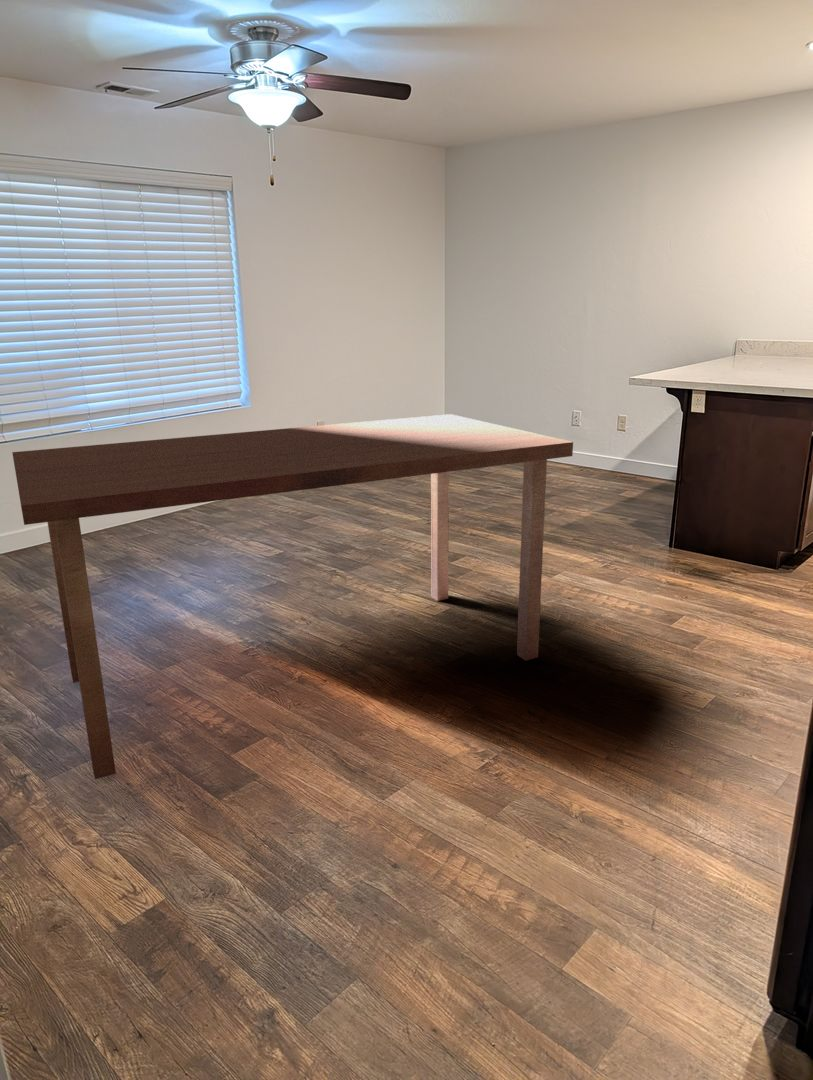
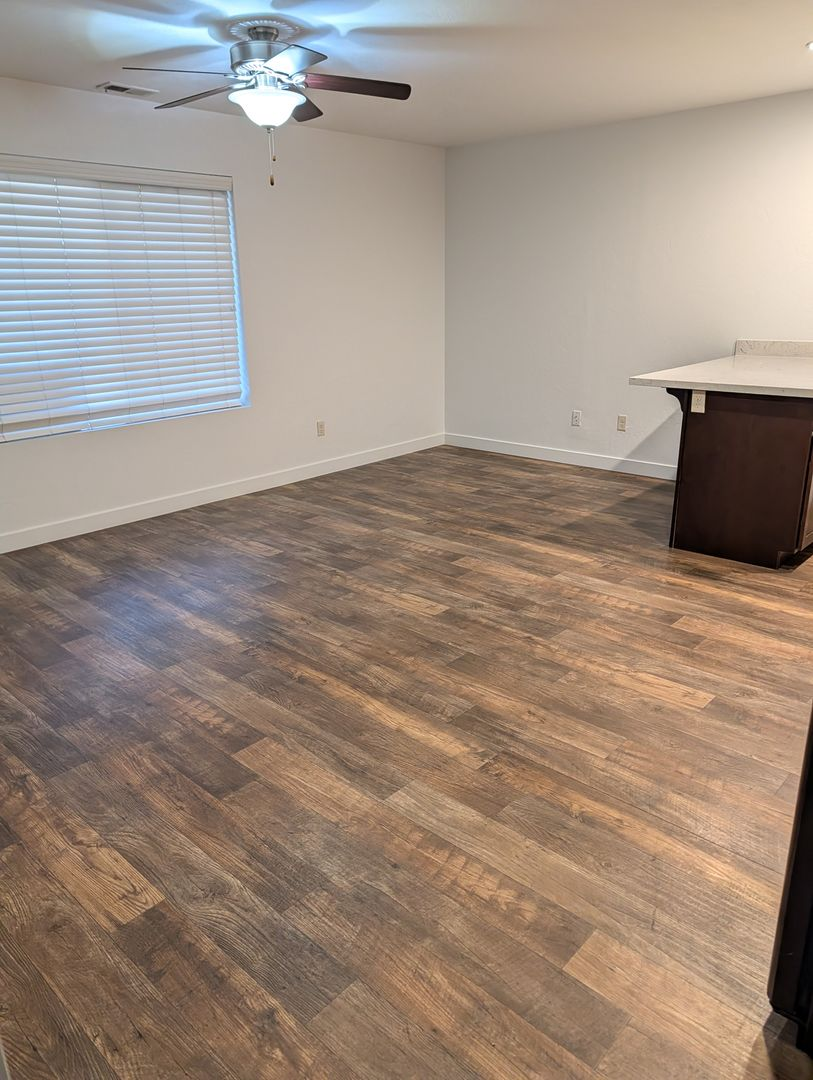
- desk (290, 491)
